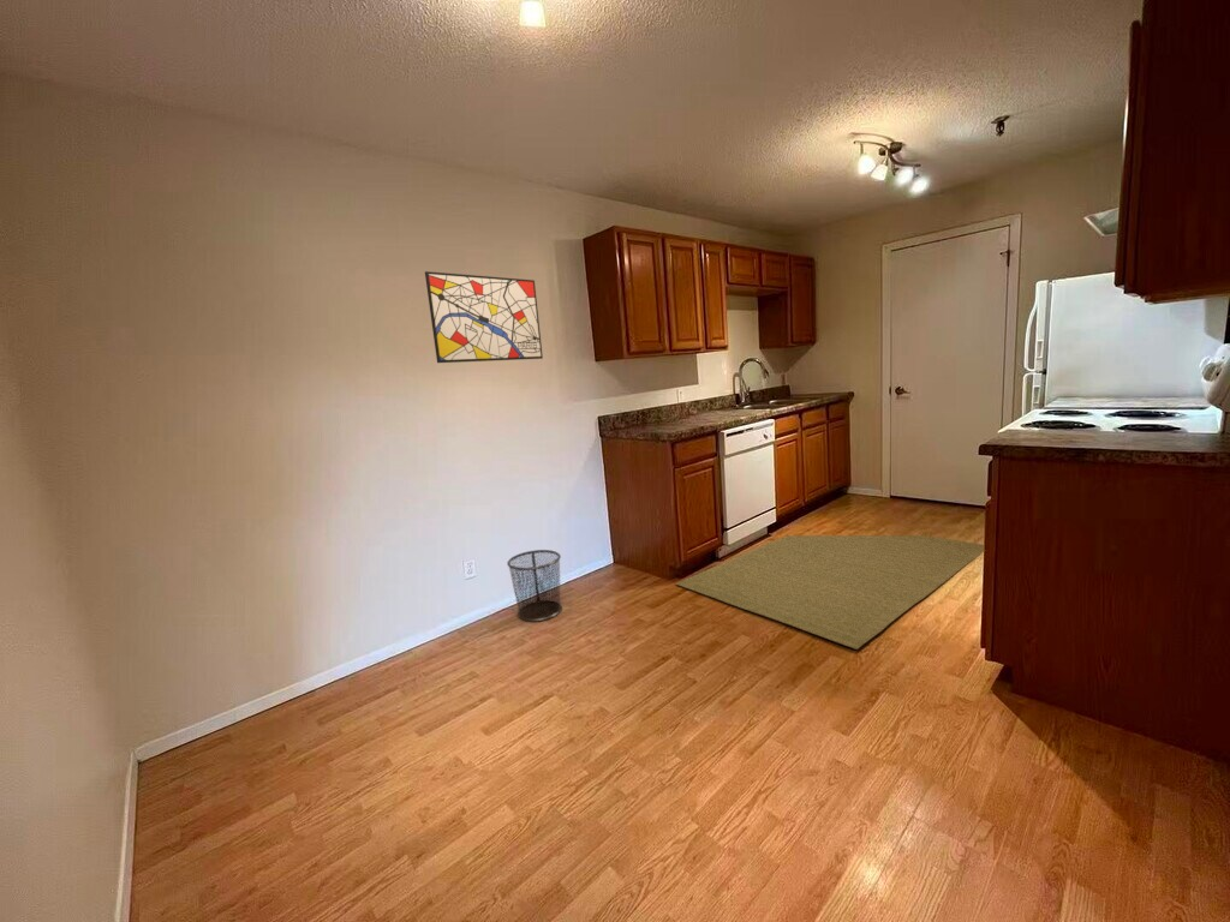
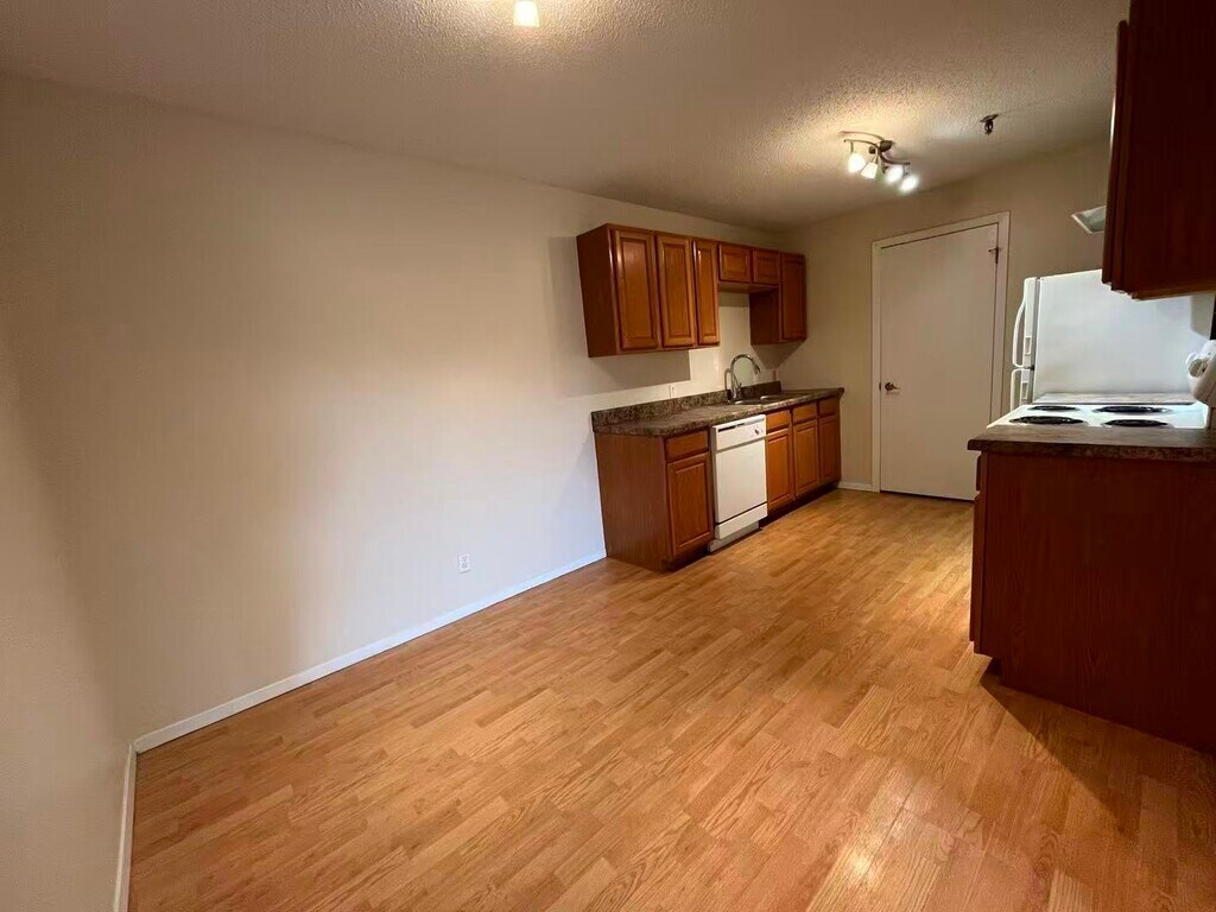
- wall art (489, 318)
- waste bin (537, 585)
- rug (836, 564)
